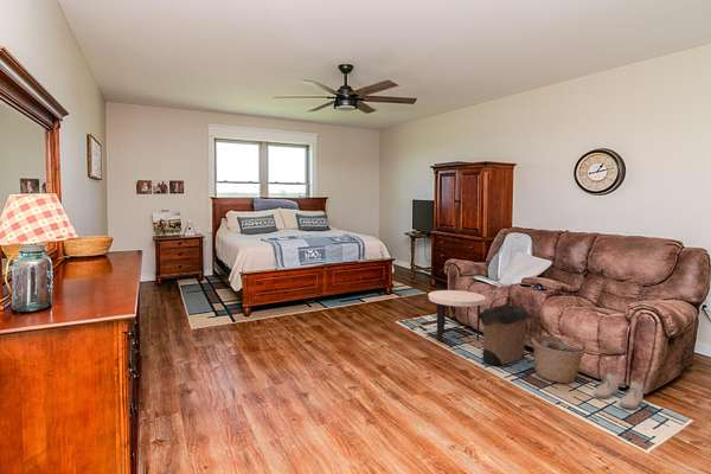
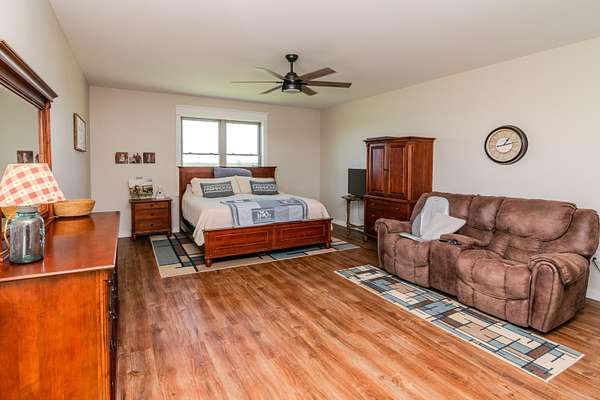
- laundry hamper (504, 326)
- boots (617, 387)
- side table (444, 315)
- basket (557, 357)
